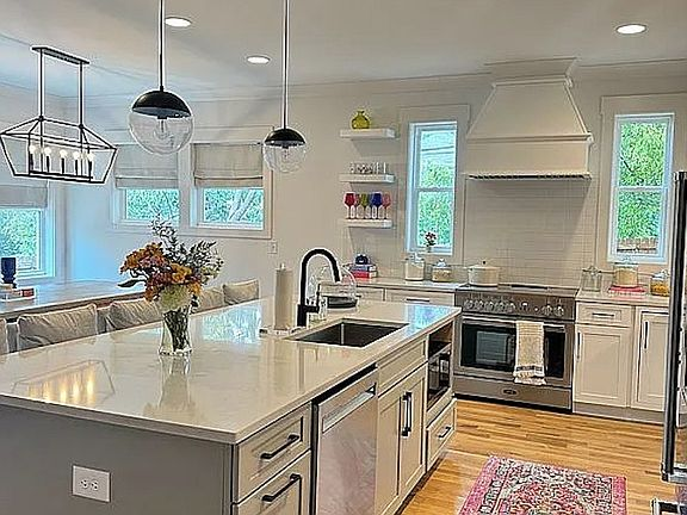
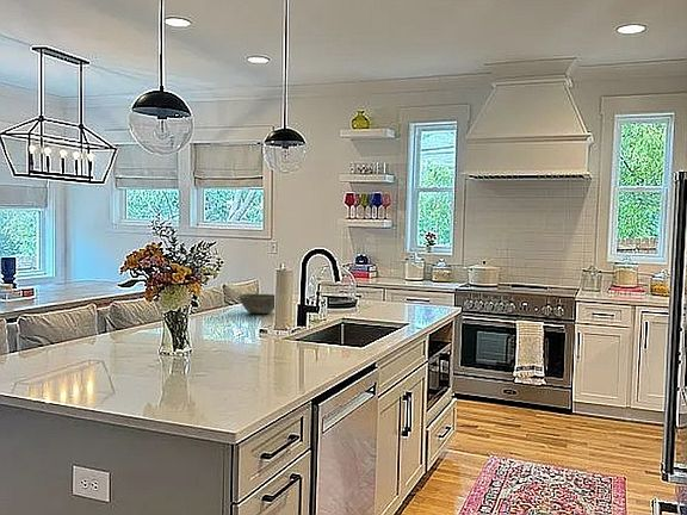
+ bowl (259, 304)
